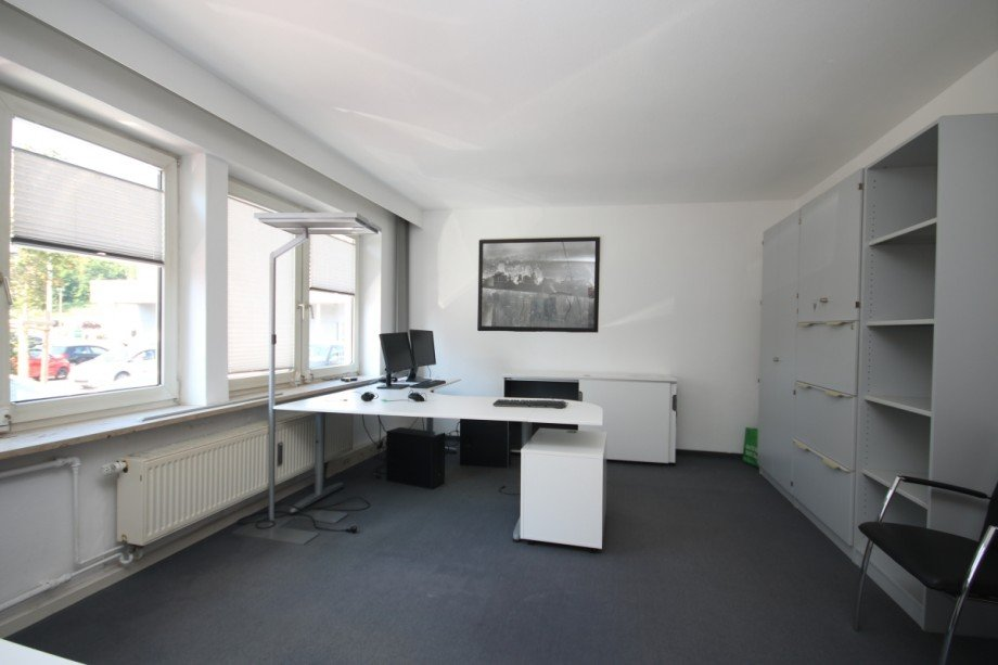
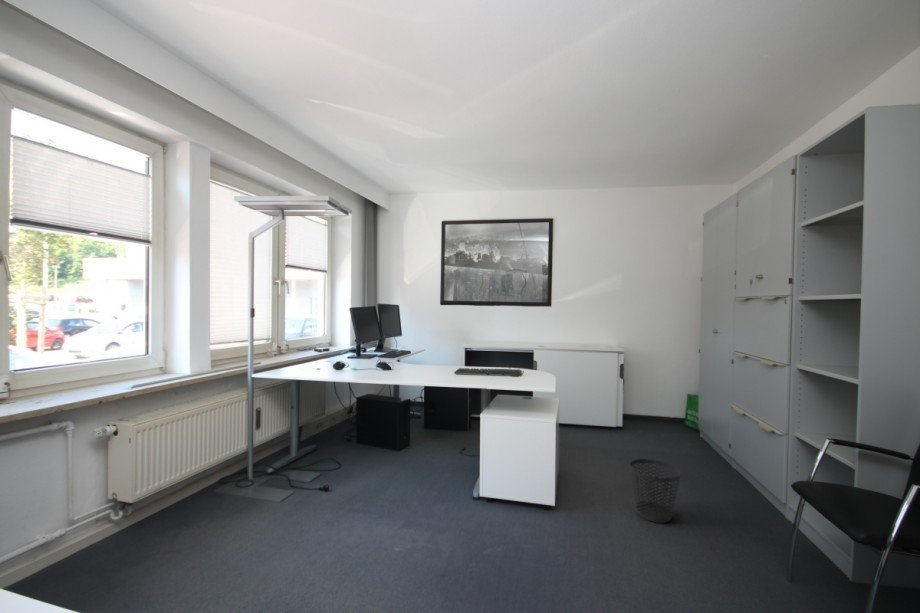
+ wastebasket (654, 491)
